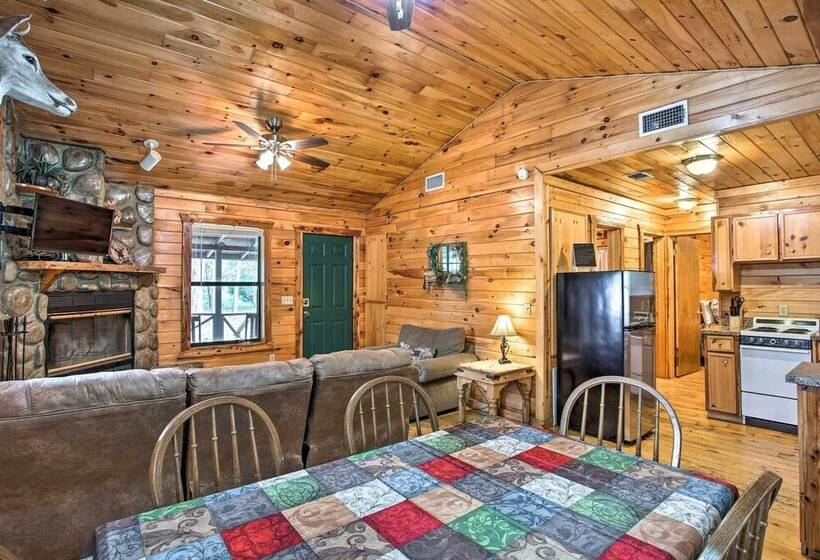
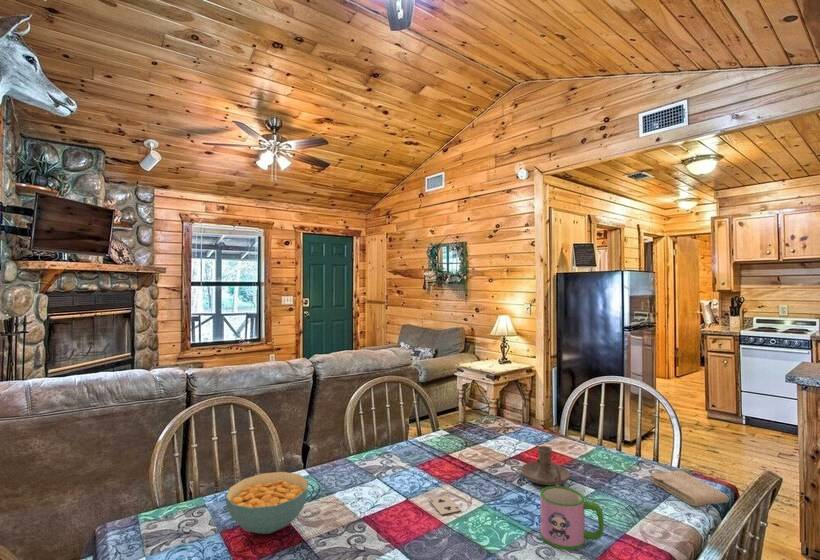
+ washcloth (686, 486)
+ cereal bowl (268, 507)
+ playing card (444, 504)
+ mug (571, 517)
+ candle holder (547, 466)
